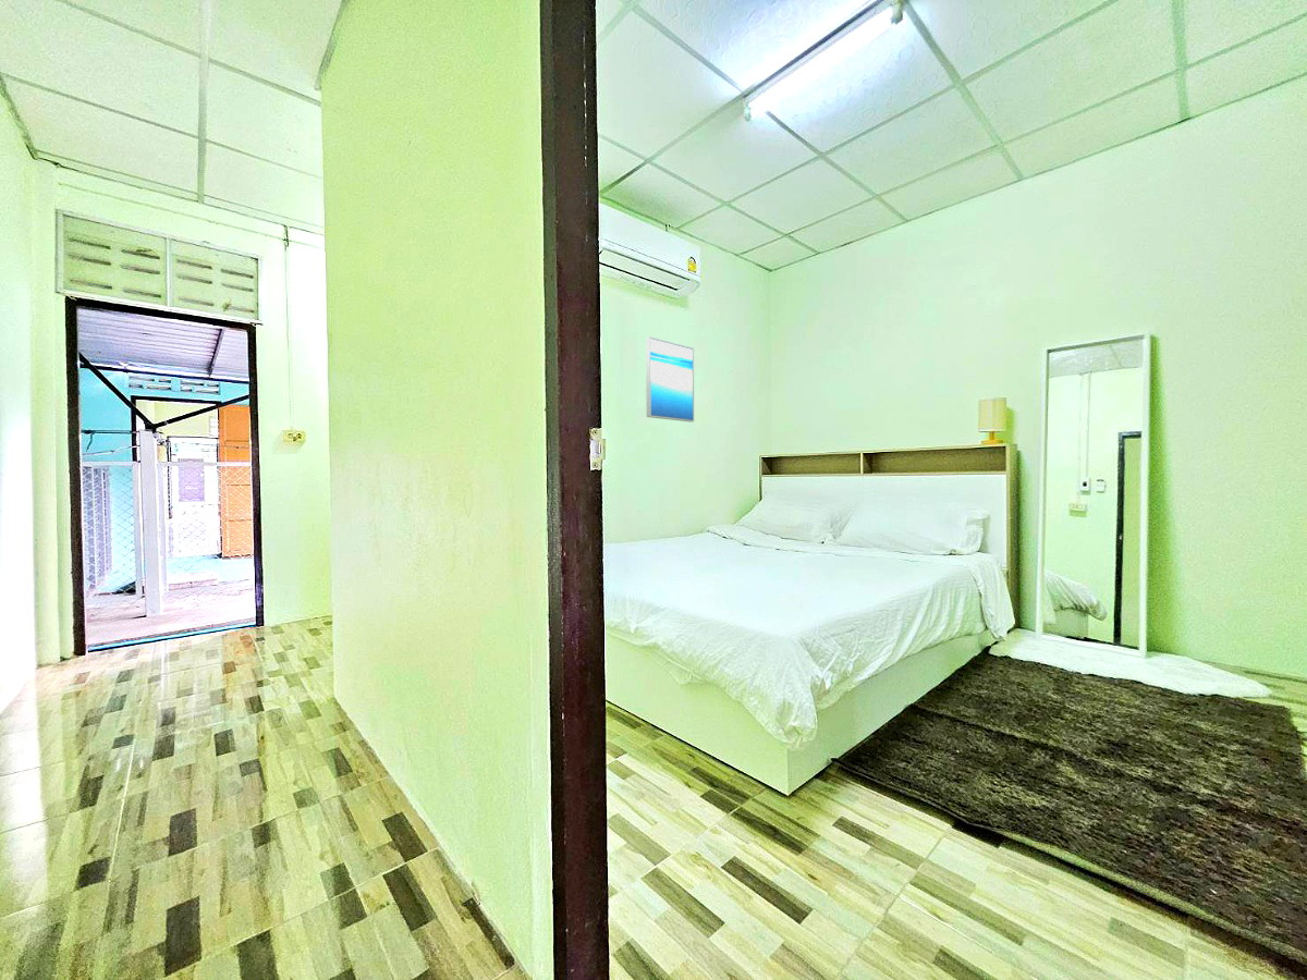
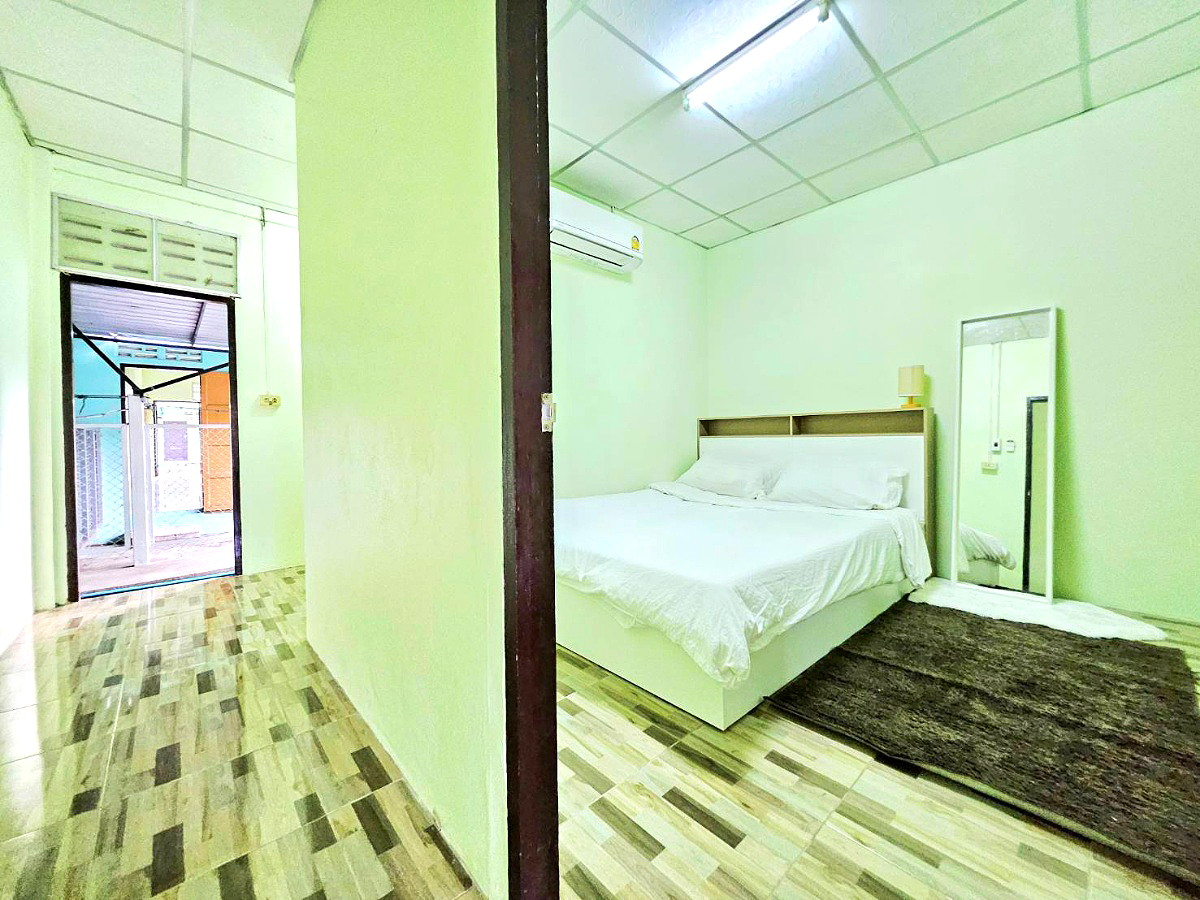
- wall art (671, 381)
